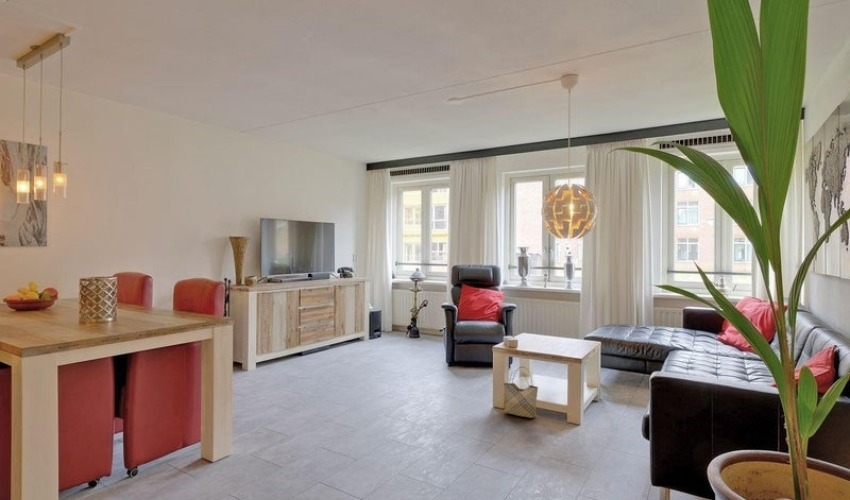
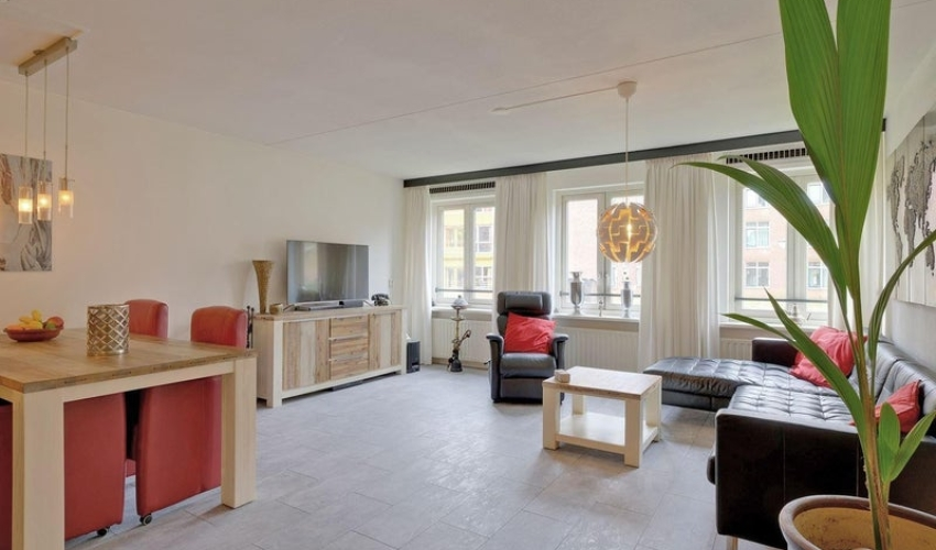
- woven basket (520, 391)
